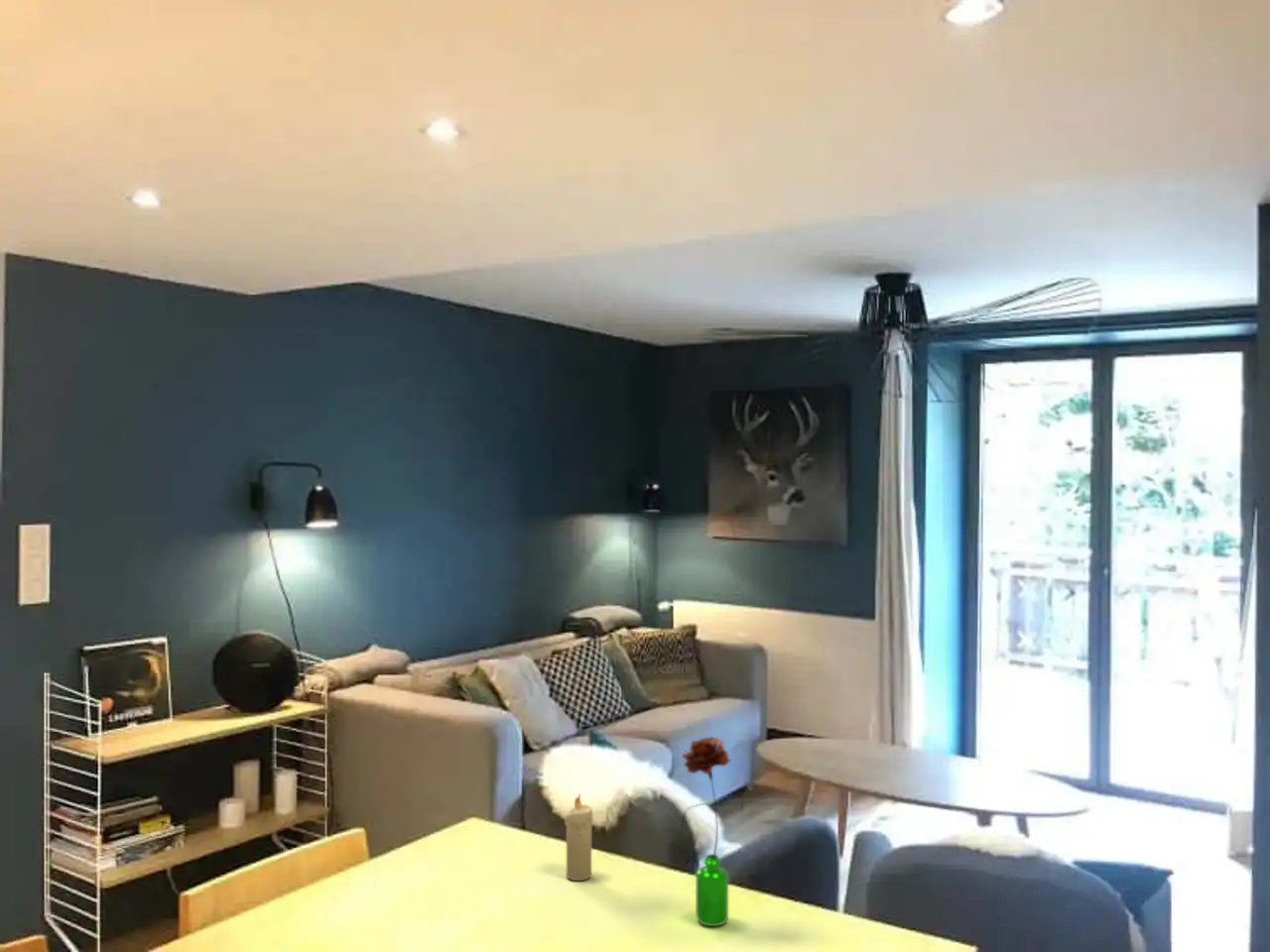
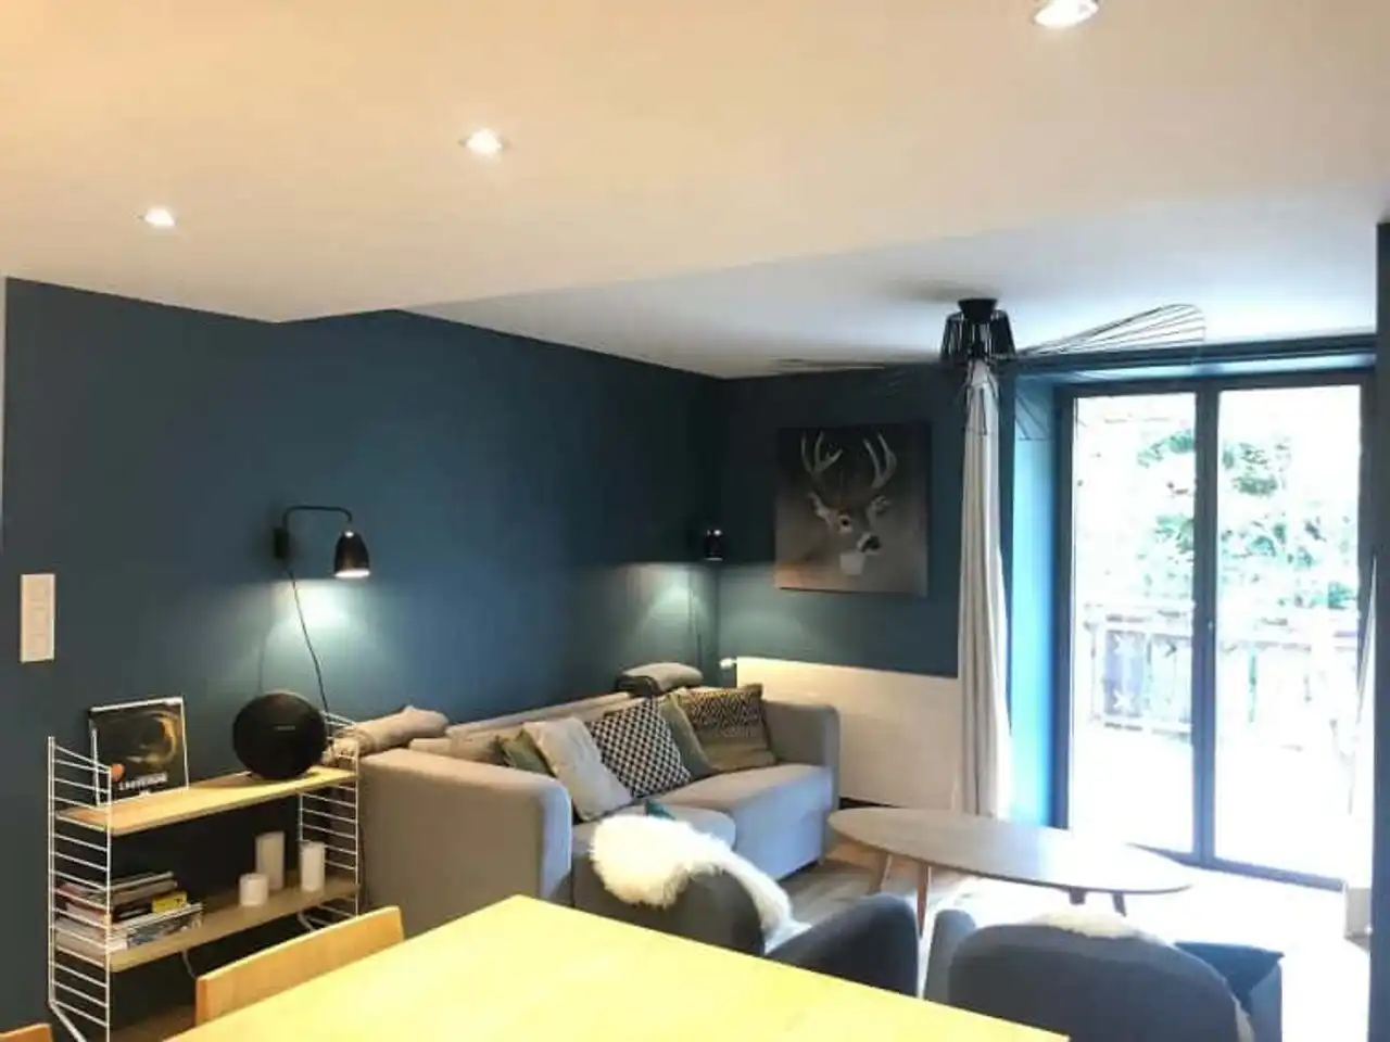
- candle (578, 835)
- flower (716, 828)
